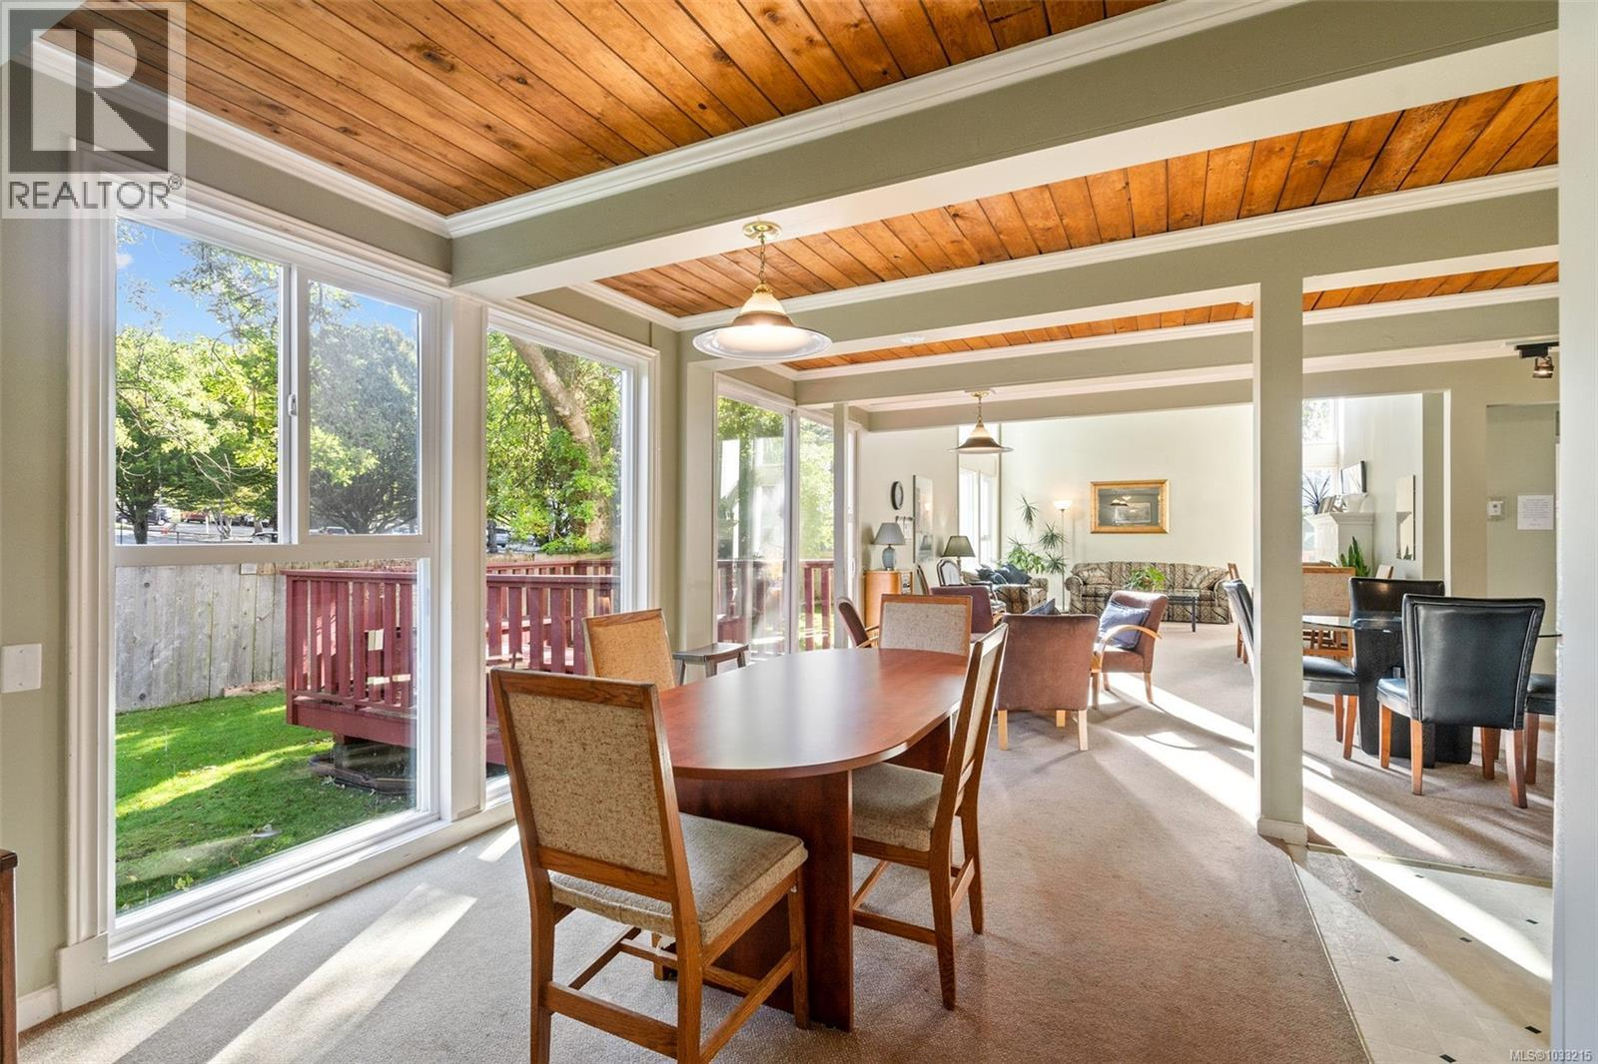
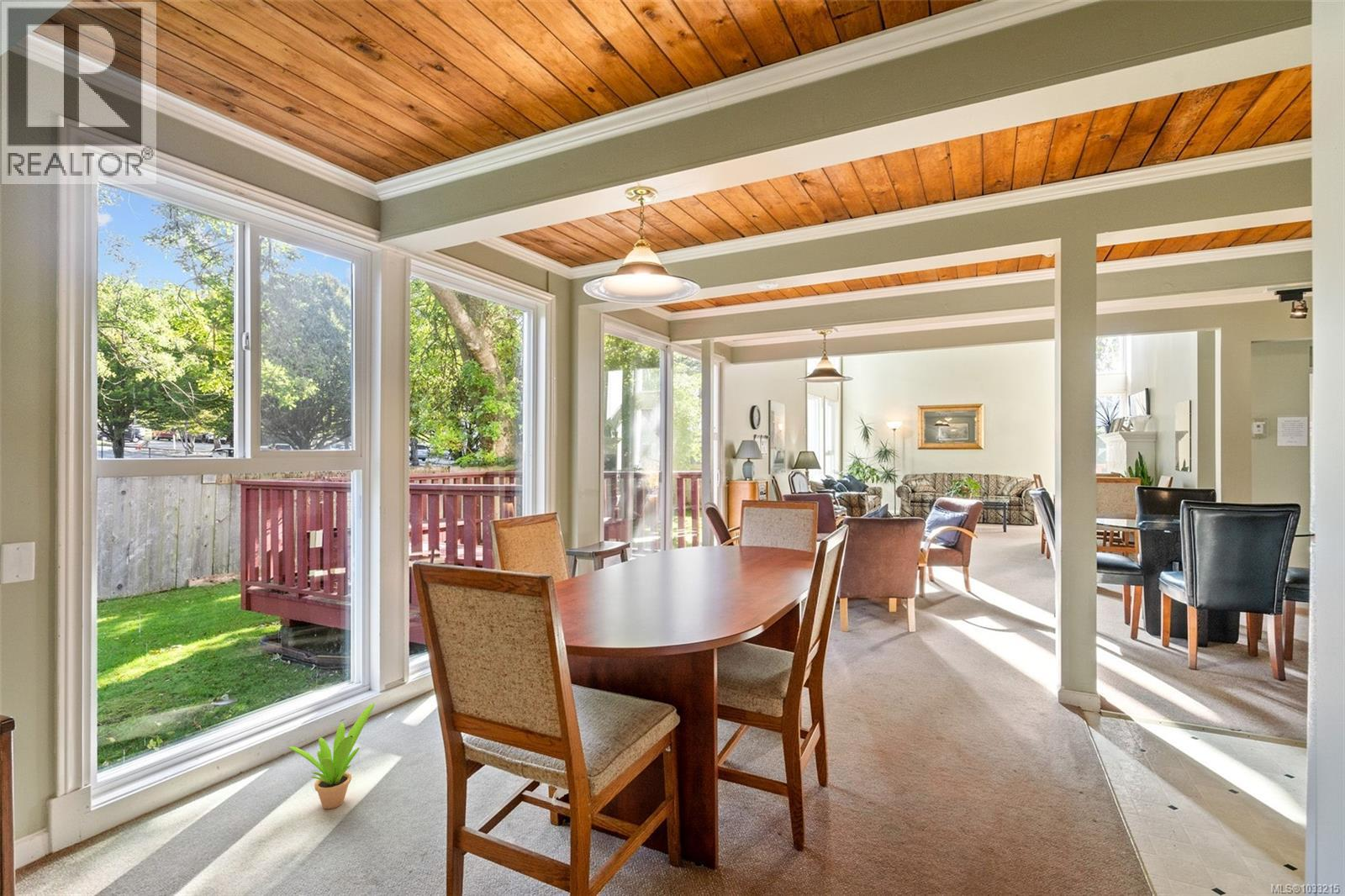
+ potted plant (330, 763)
